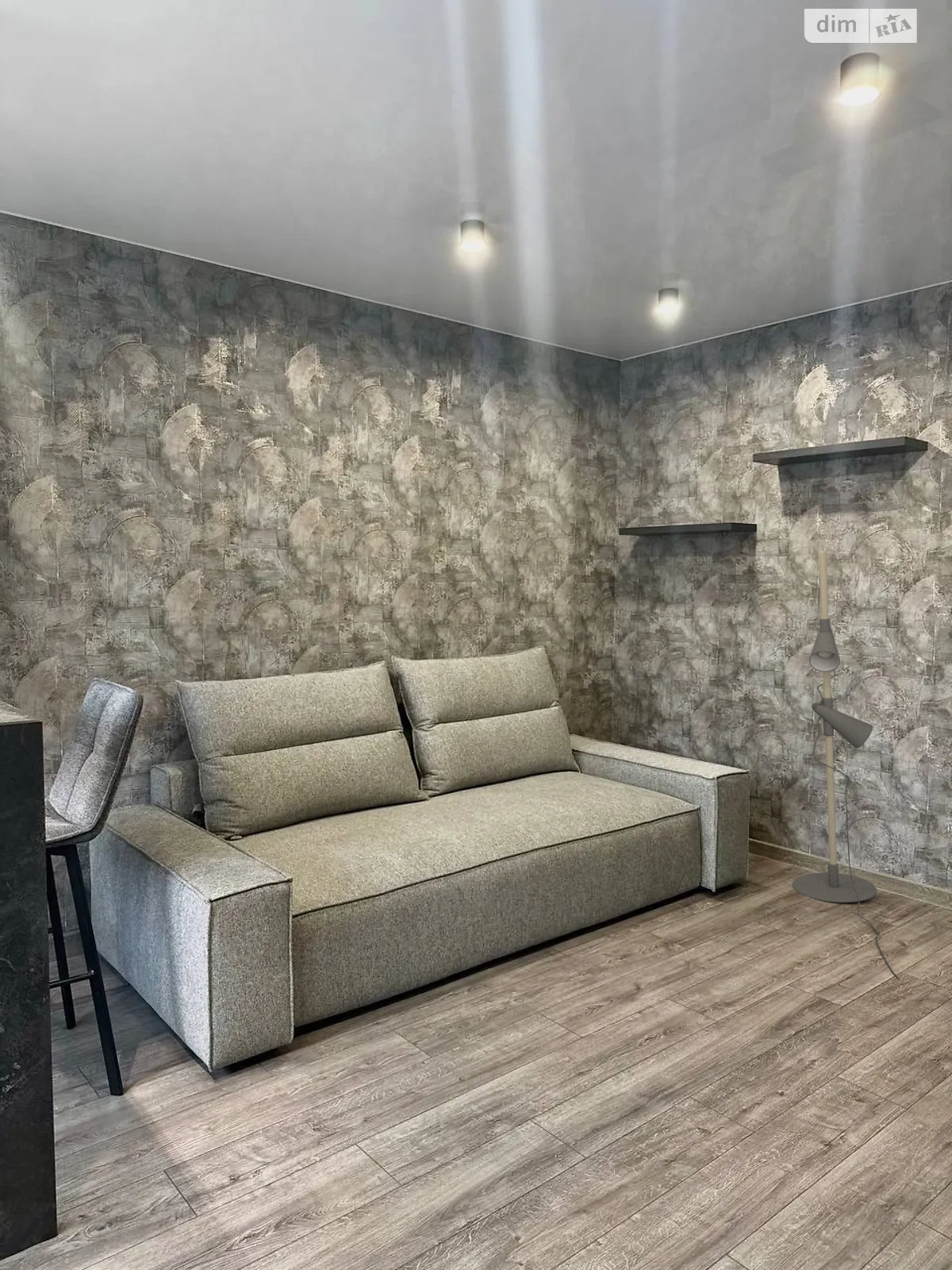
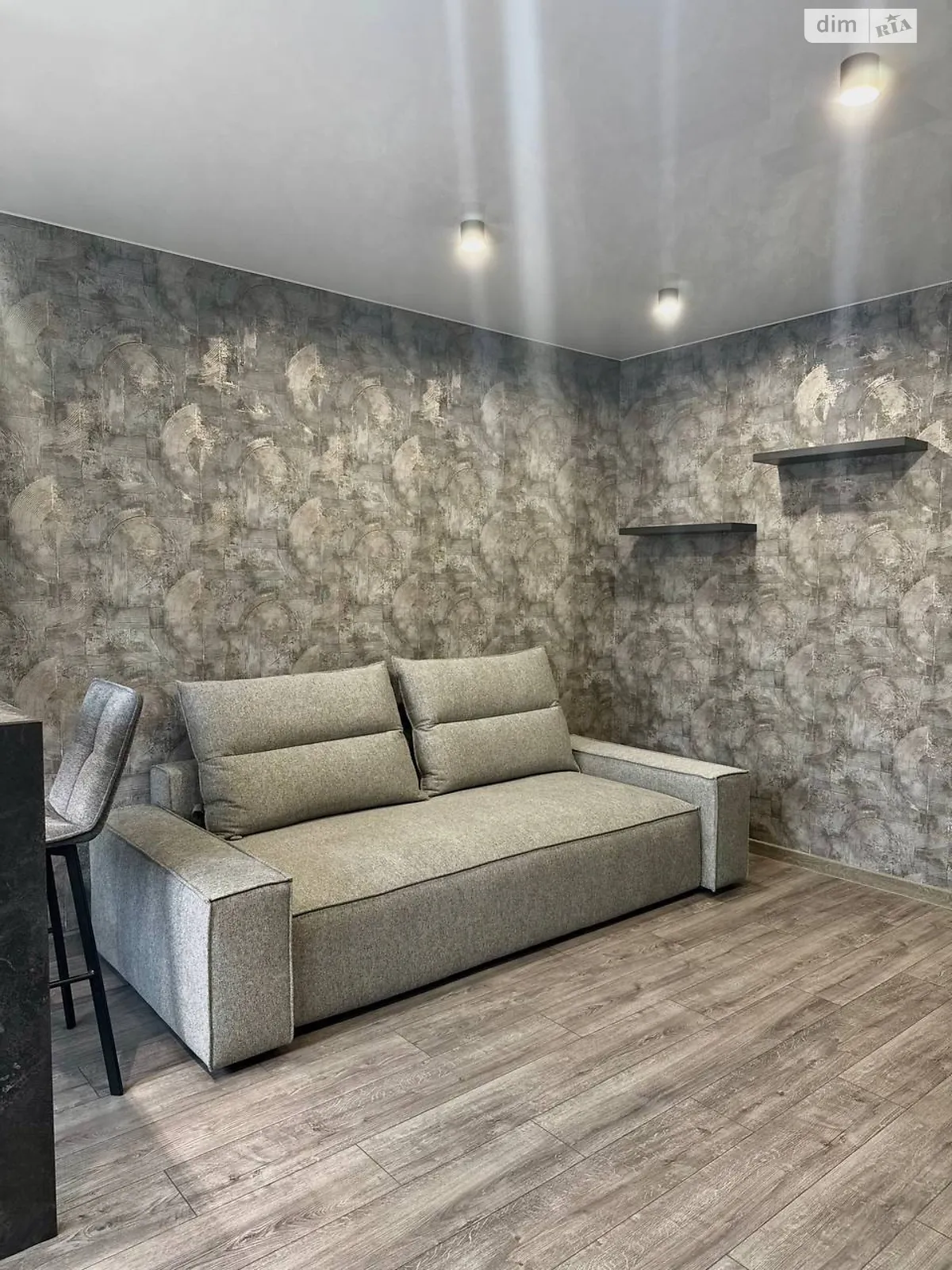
- floor lamp (846, 735)
